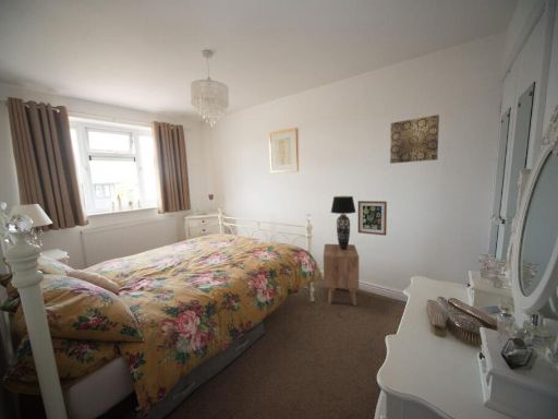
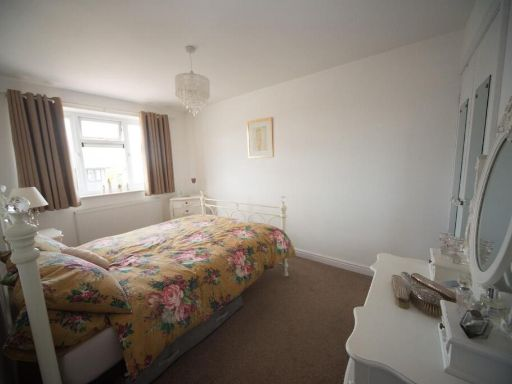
- nightstand (341, 273)
- wall art (413, 141)
- wall art (372, 217)
- table lamp (342, 223)
